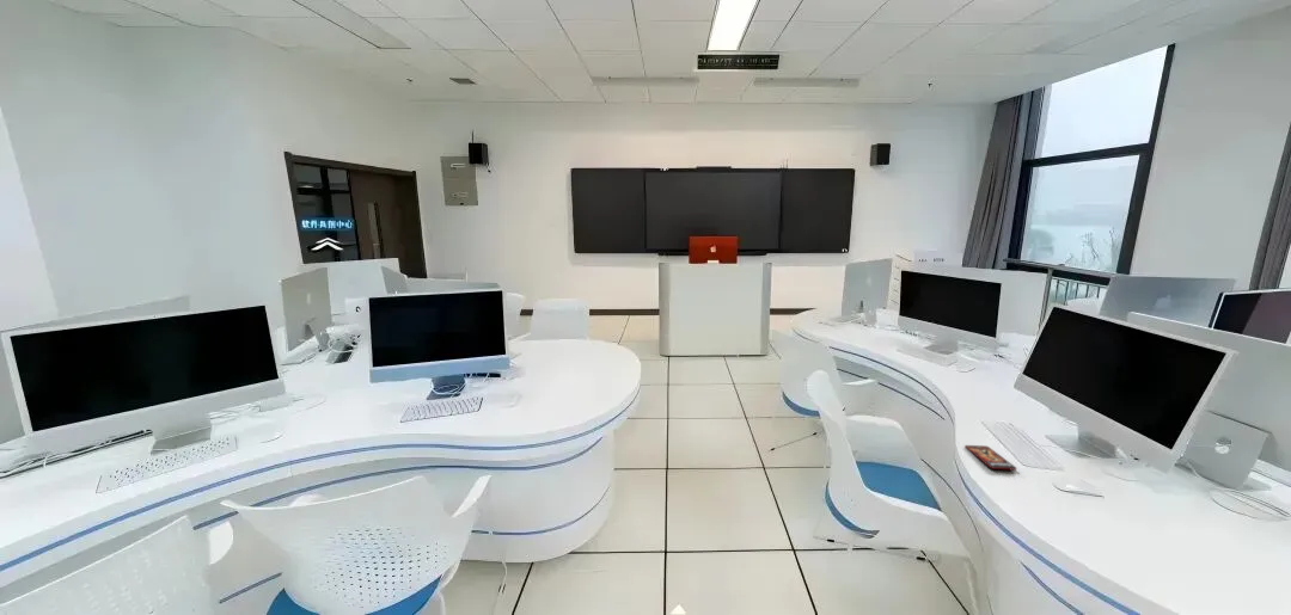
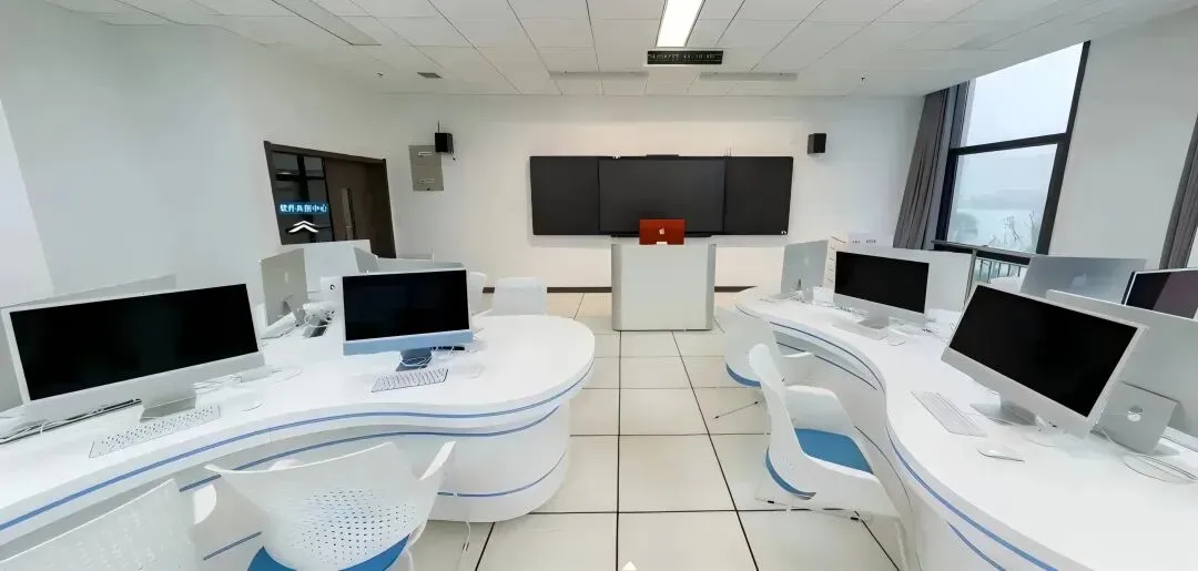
- smartphone (989, 456)
